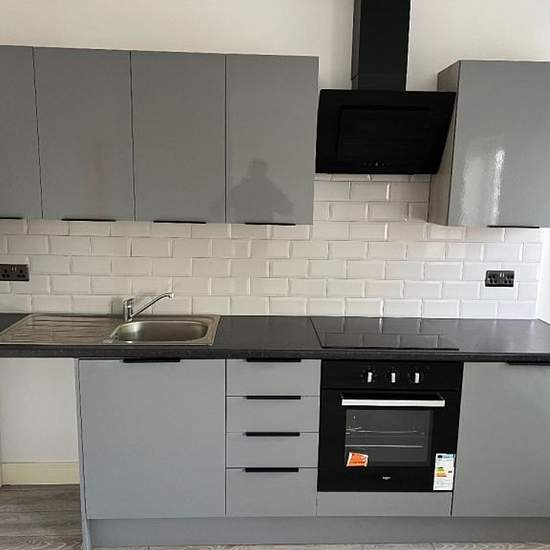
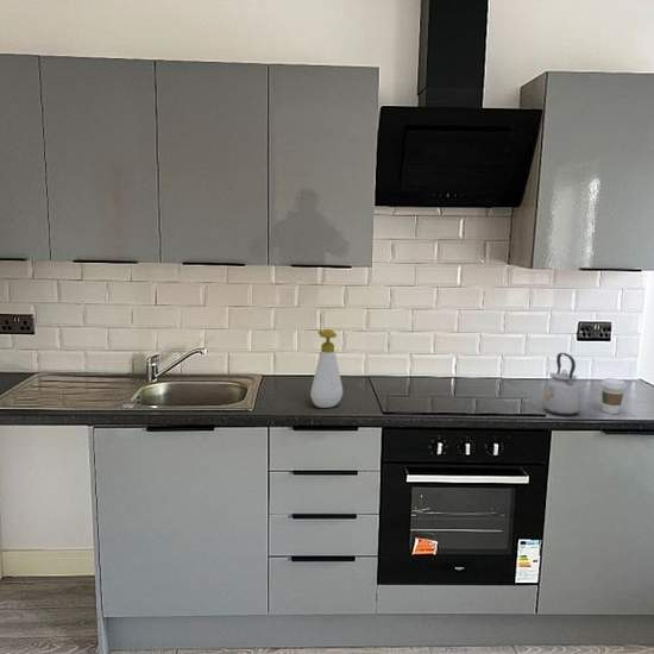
+ coffee cup (611, 396)
+ kettle (560, 381)
+ soap bottle (326, 367)
